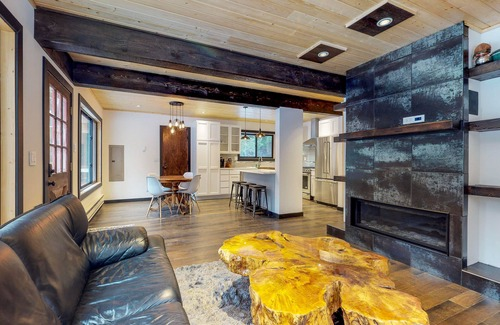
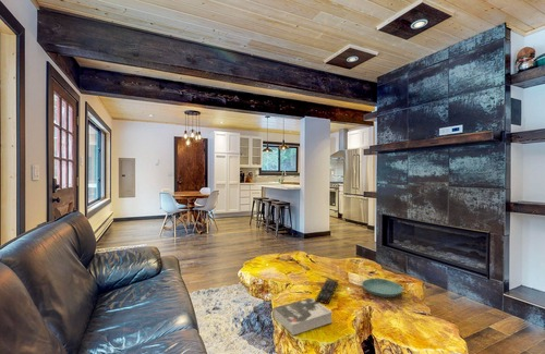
+ remote control (327, 290)
+ saucer (382, 288)
+ book (302, 314)
